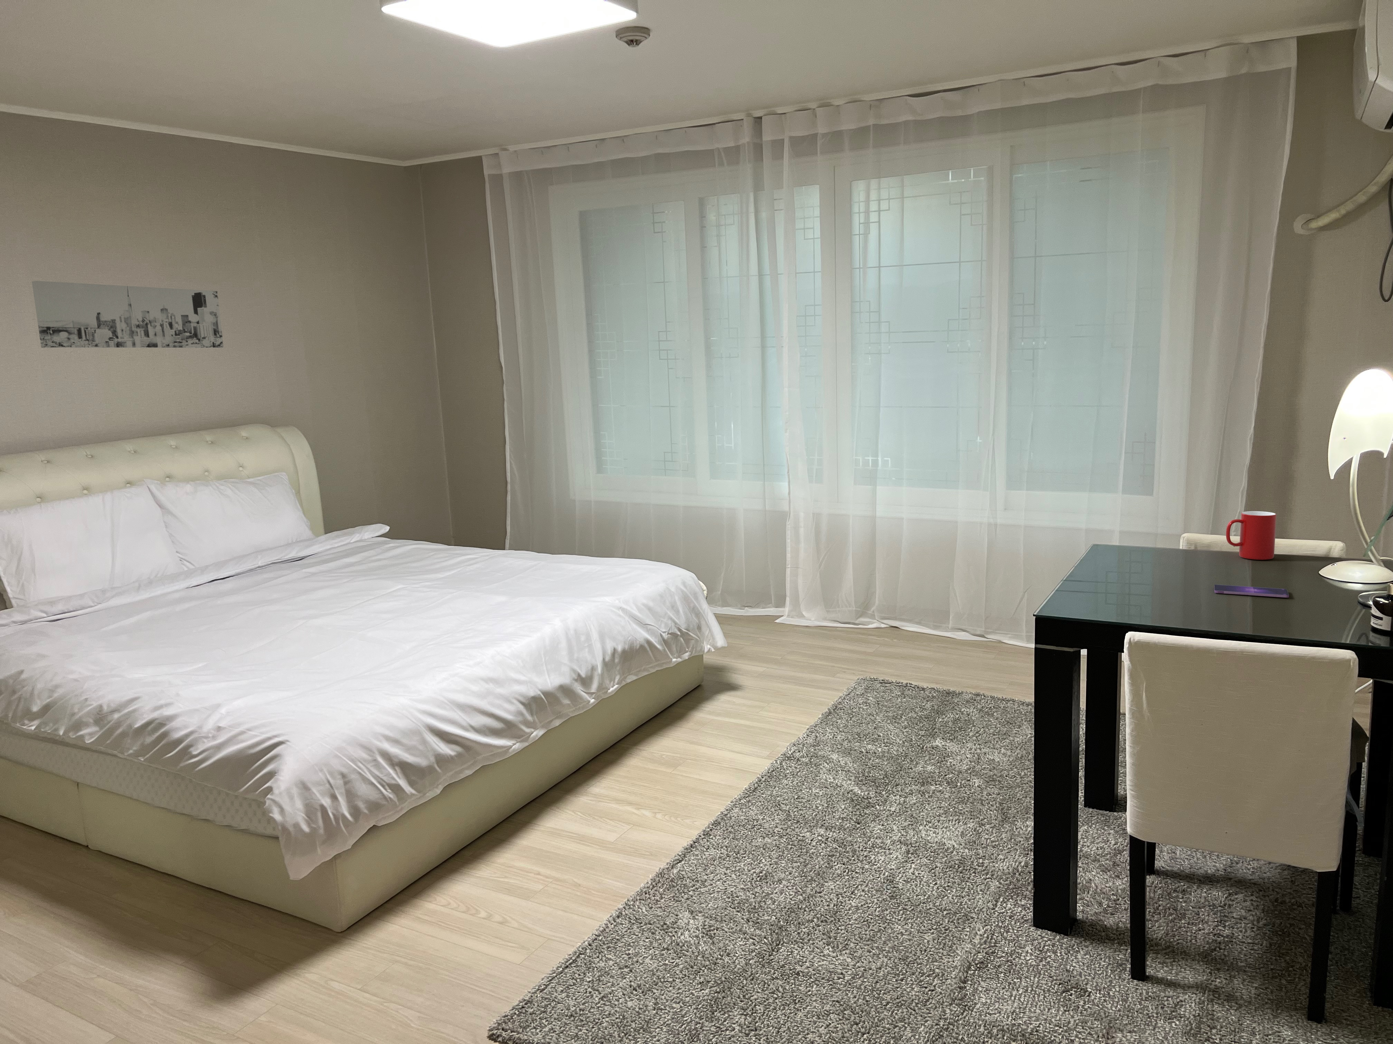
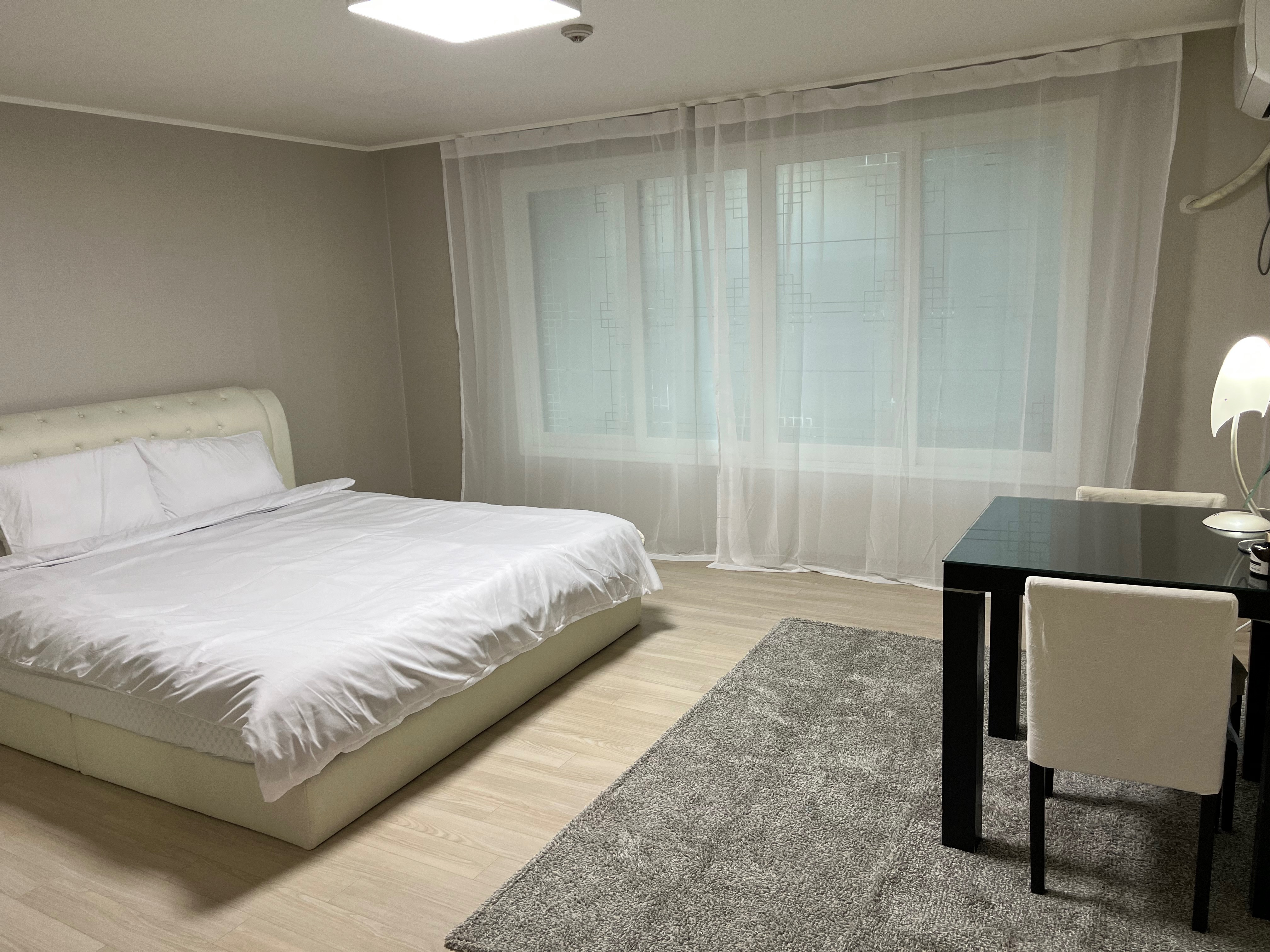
- smartphone (1250, 591)
- cup (1250, 535)
- wall art (135, 317)
